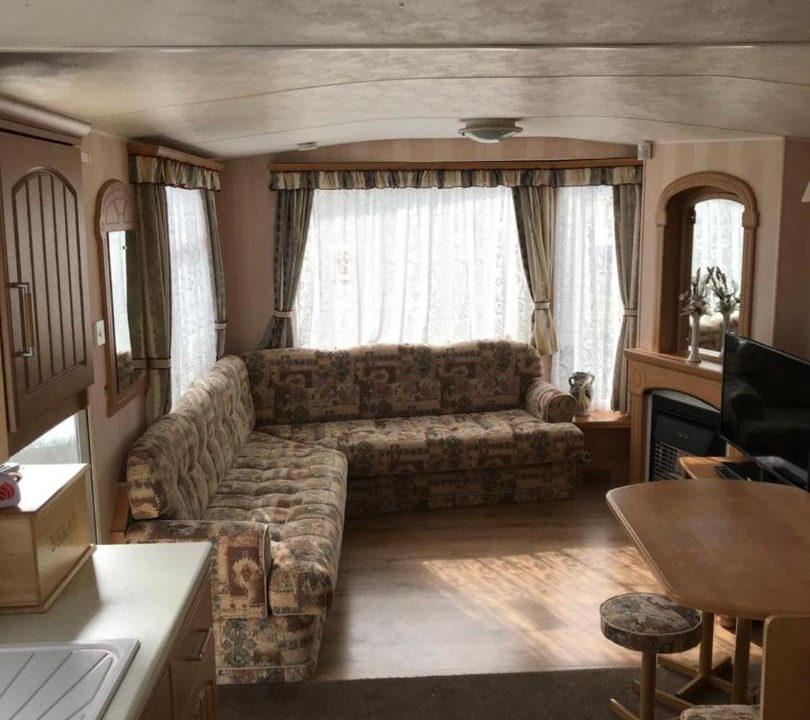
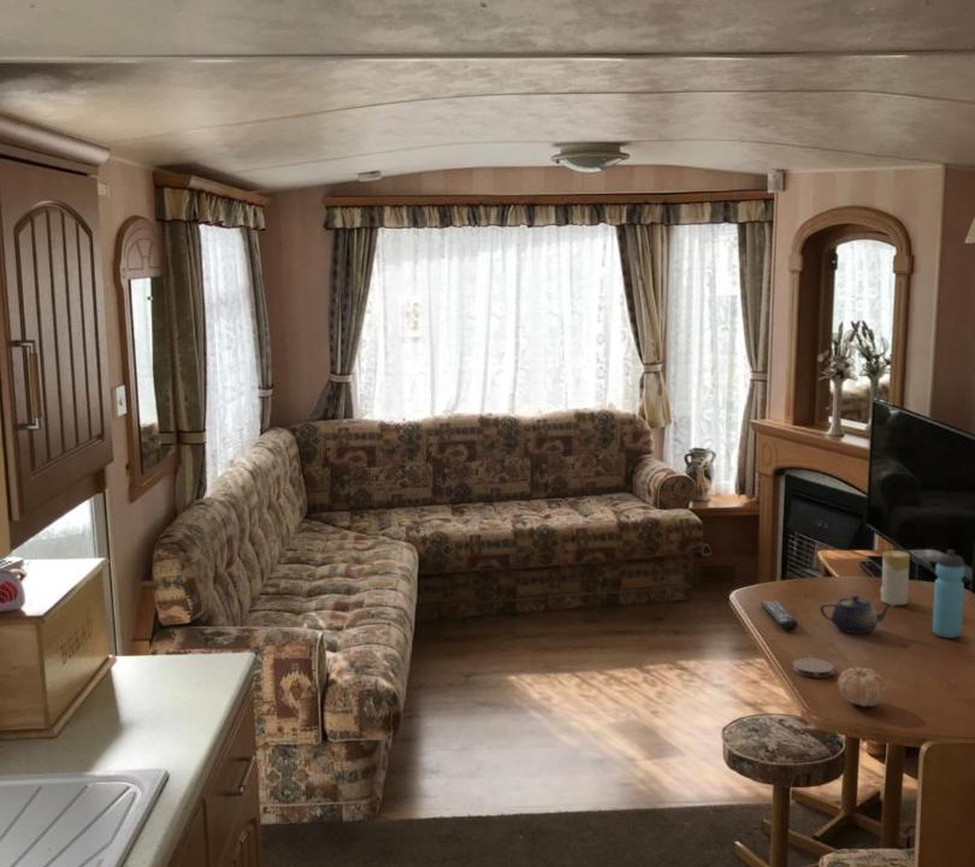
+ teapot (857, 612)
+ water bottle (949, 592)
+ fruit (862, 688)
+ coaster (812, 667)
+ remote control (778, 614)
+ candle (894, 577)
